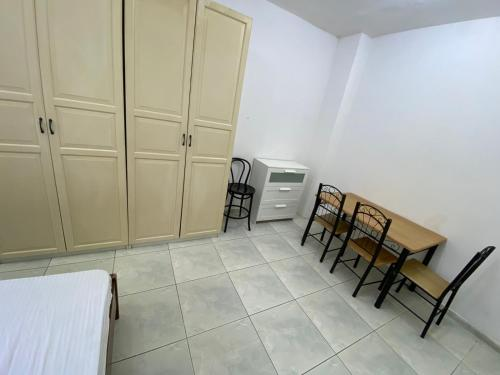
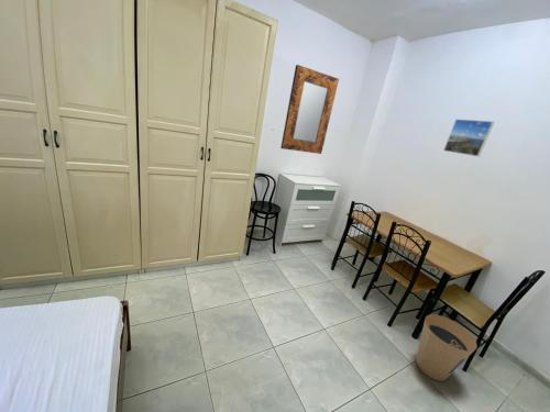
+ trash can (439, 349)
+ home mirror (309, 113)
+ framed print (466, 137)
